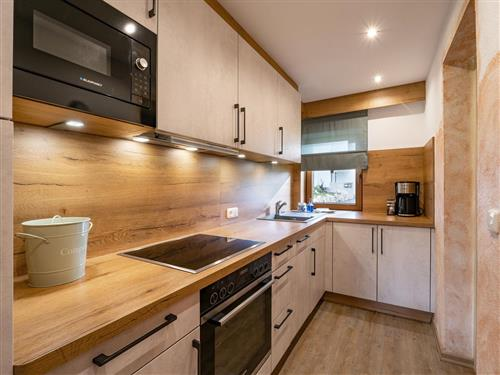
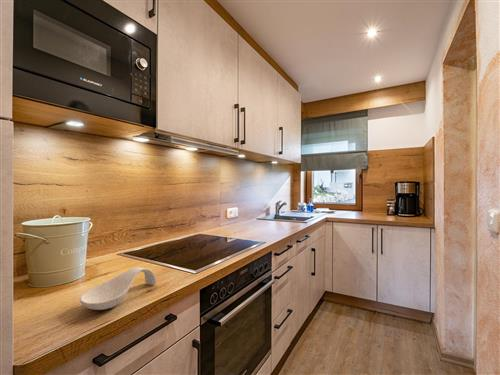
+ spoon rest (122, 285)
